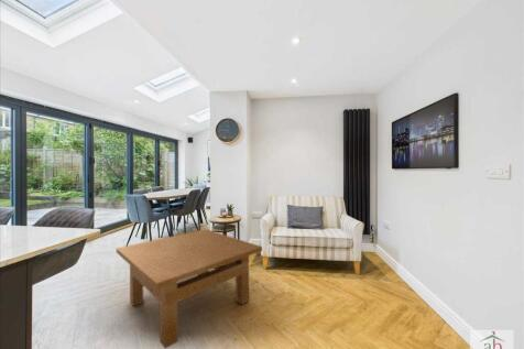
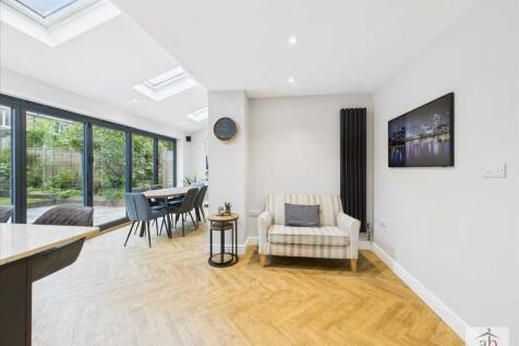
- table (189, 274)
